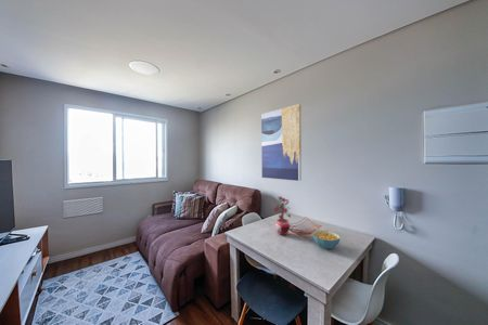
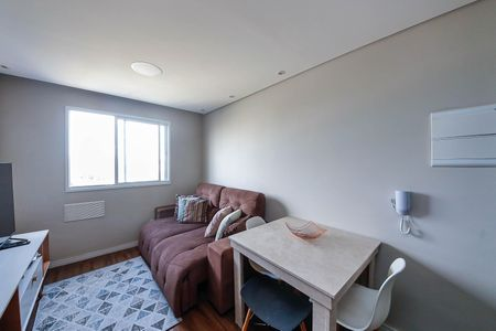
- wall art (279, 144)
- cereal bowl (325, 240)
- potted plant (282, 214)
